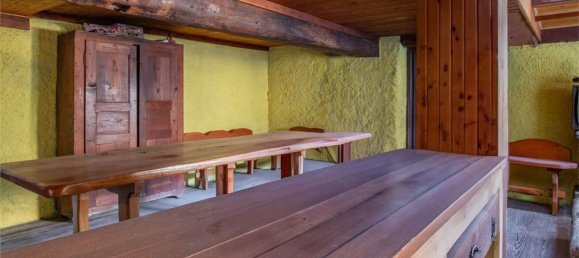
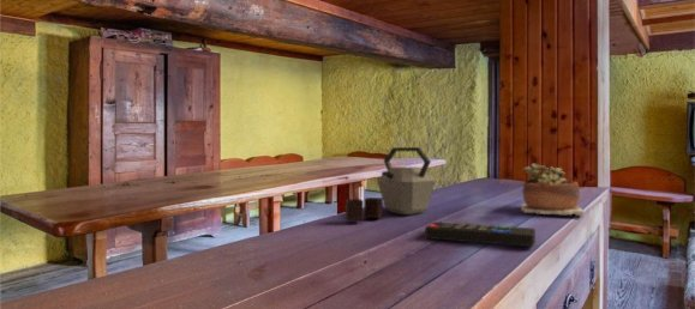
+ kettle (387, 181)
+ succulent plant (550, 187)
+ remote control (479, 232)
